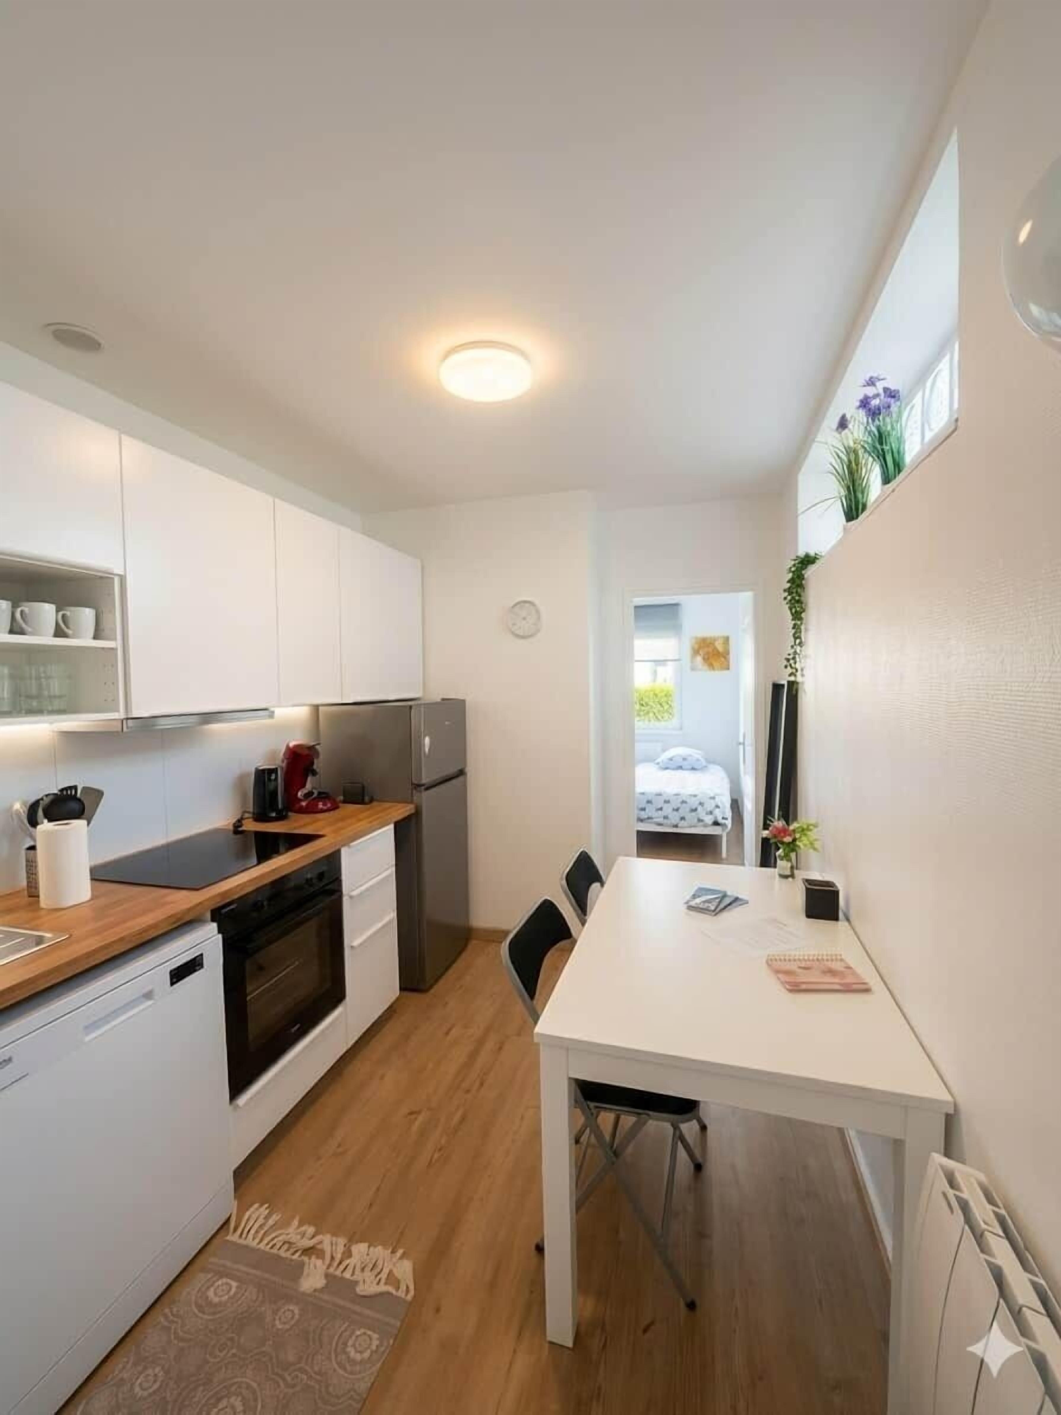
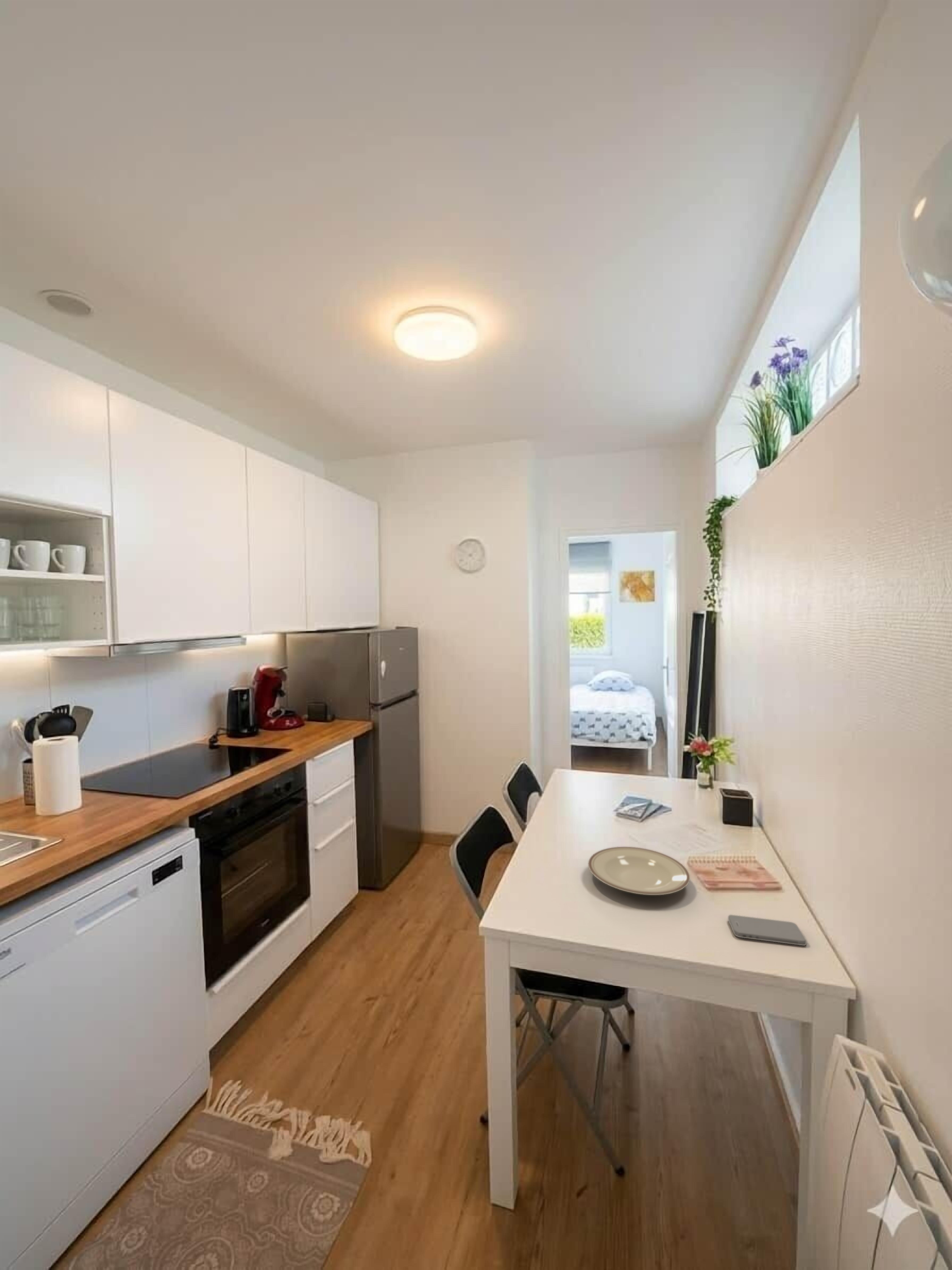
+ smartphone (765, 930)
+ plate (637, 874)
